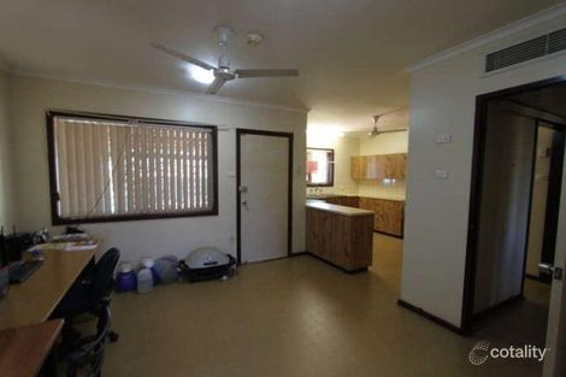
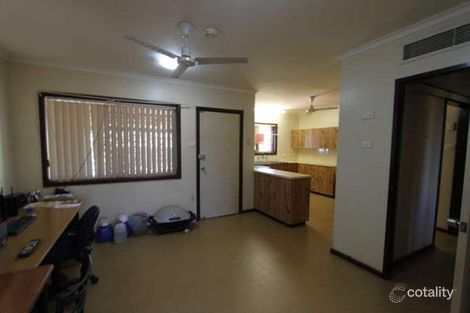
+ remote control (30, 247)
